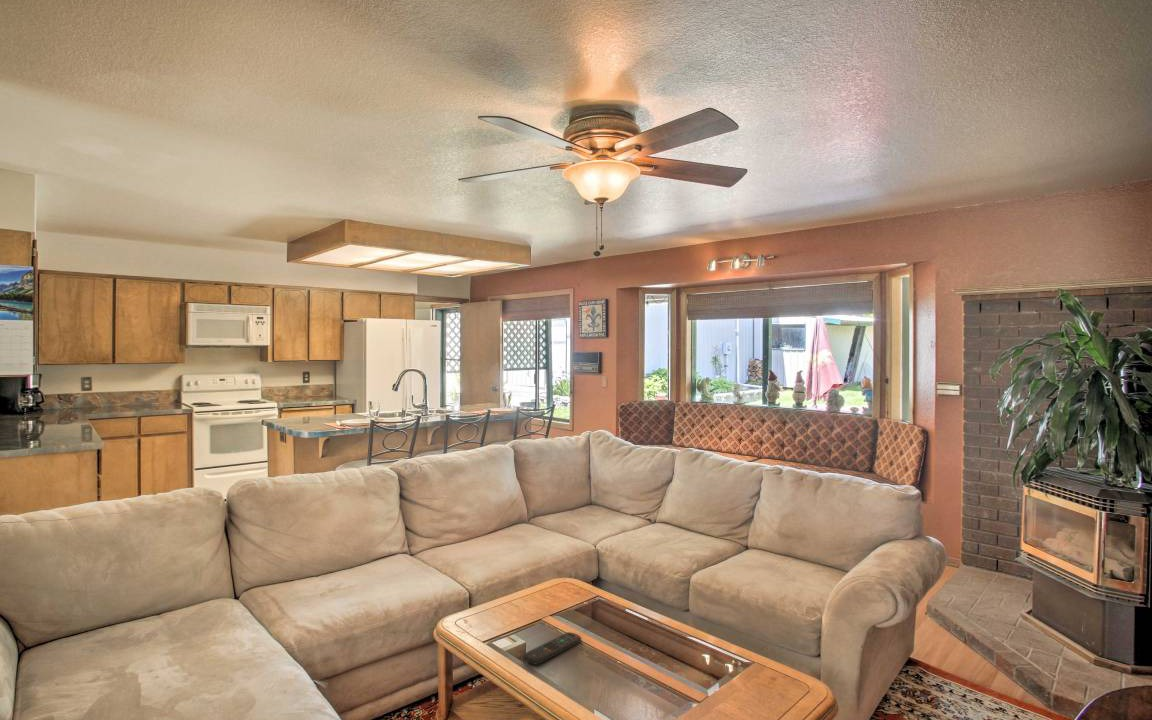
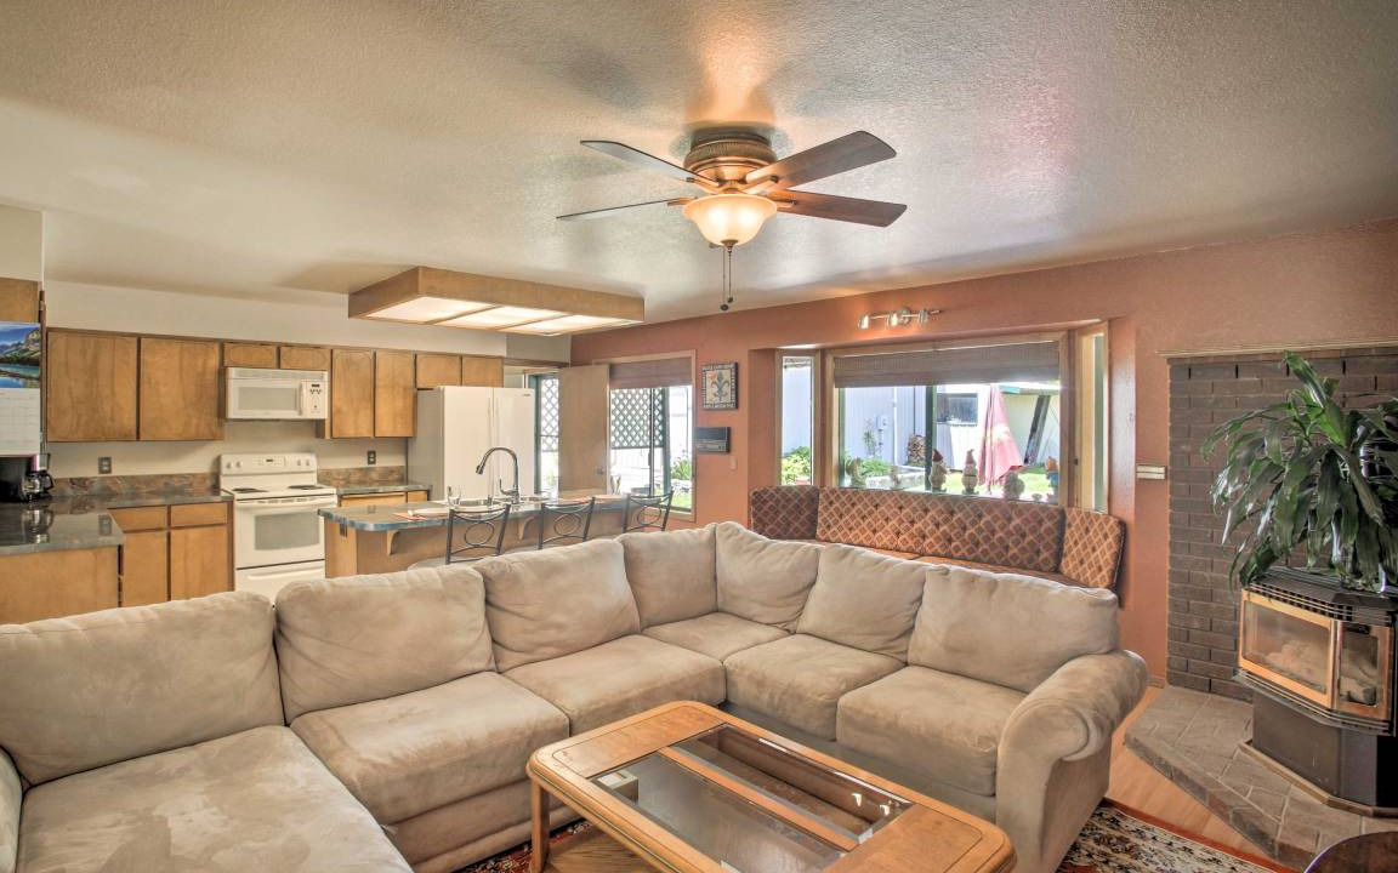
- remote control (553, 647)
